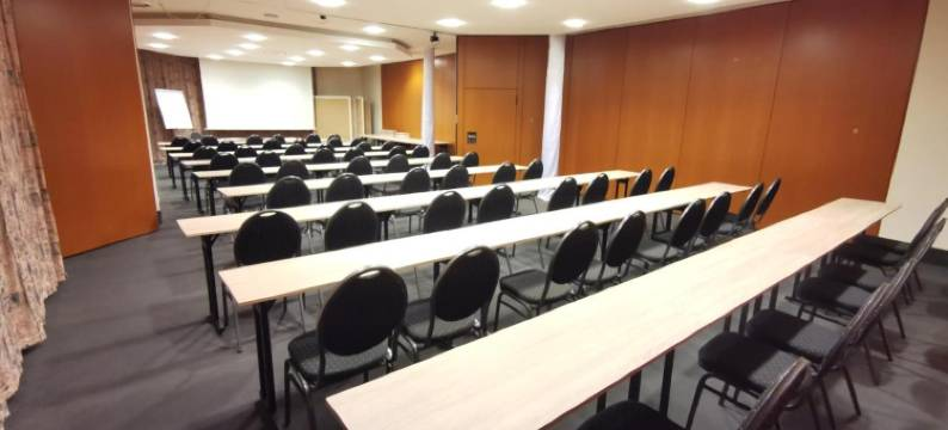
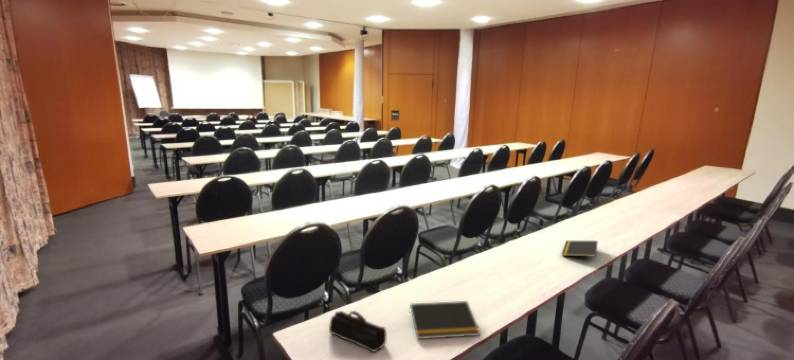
+ notepad (580, 248)
+ pencil case (357, 324)
+ notepad (443, 318)
